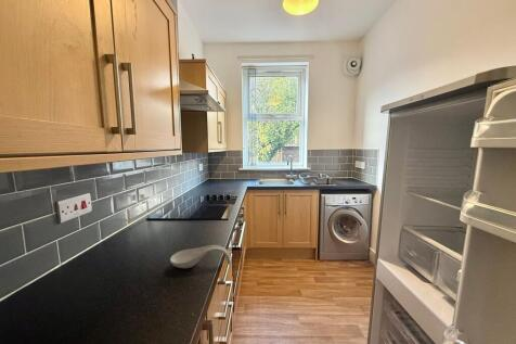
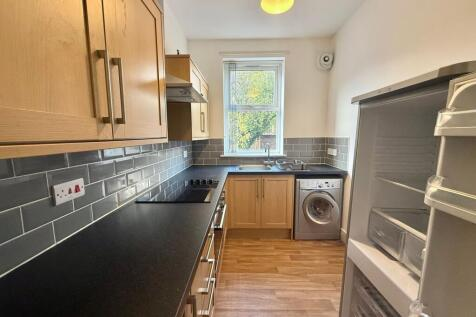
- spoon rest (201, 255)
